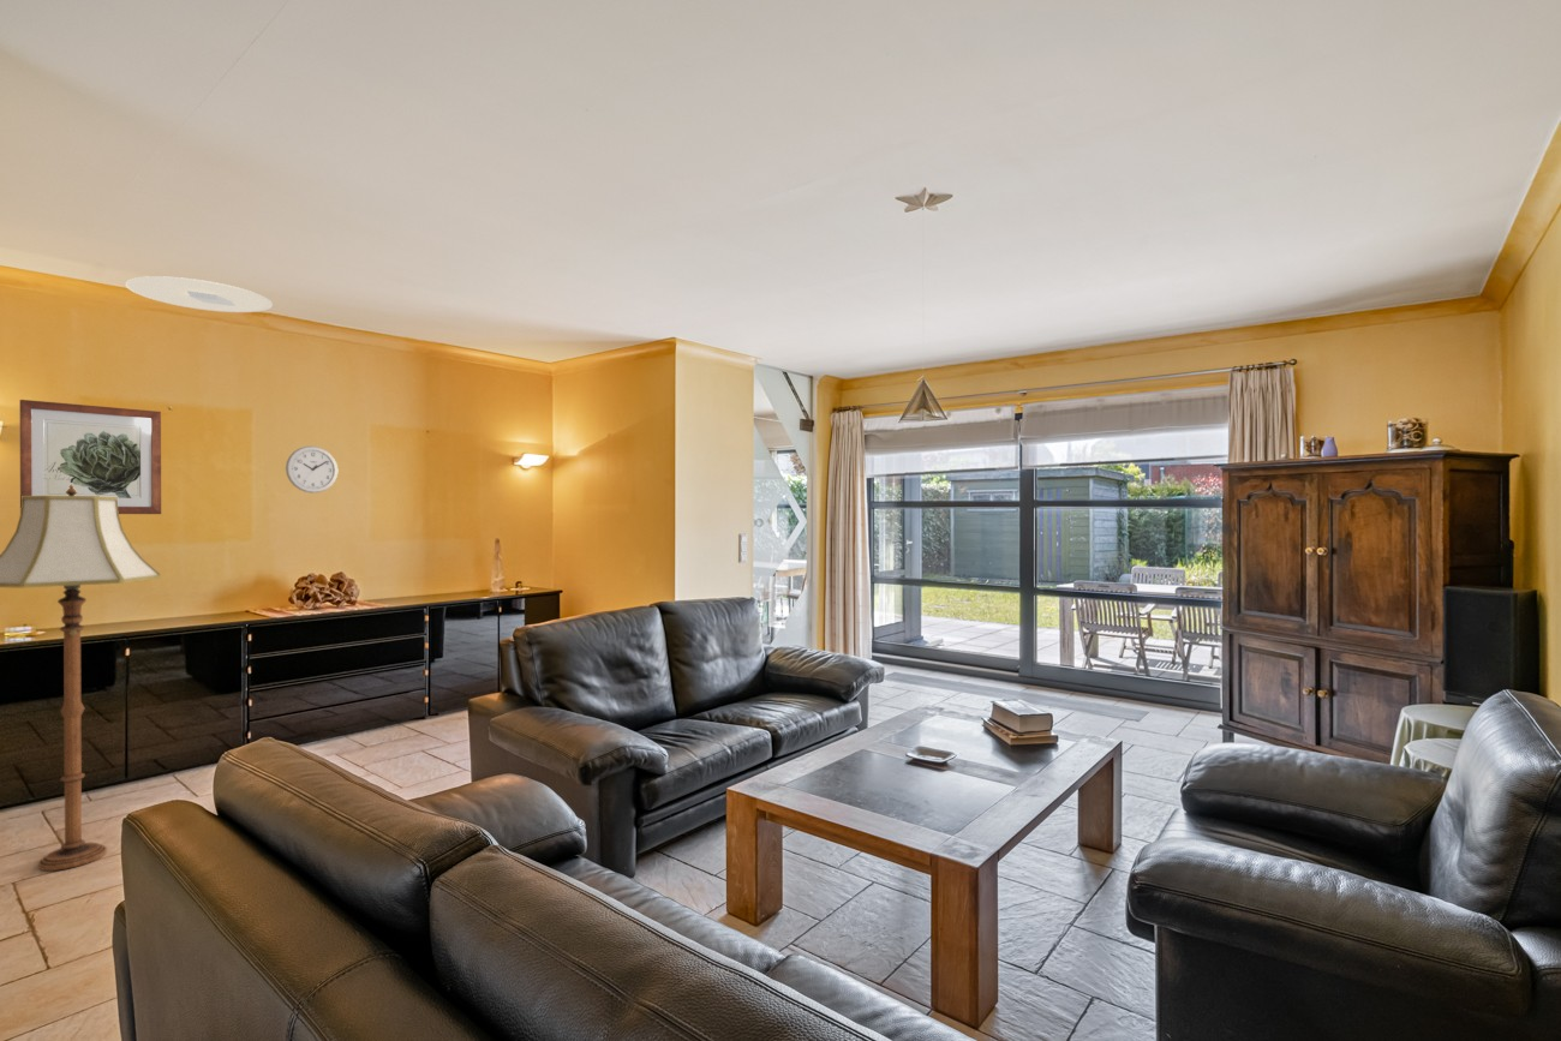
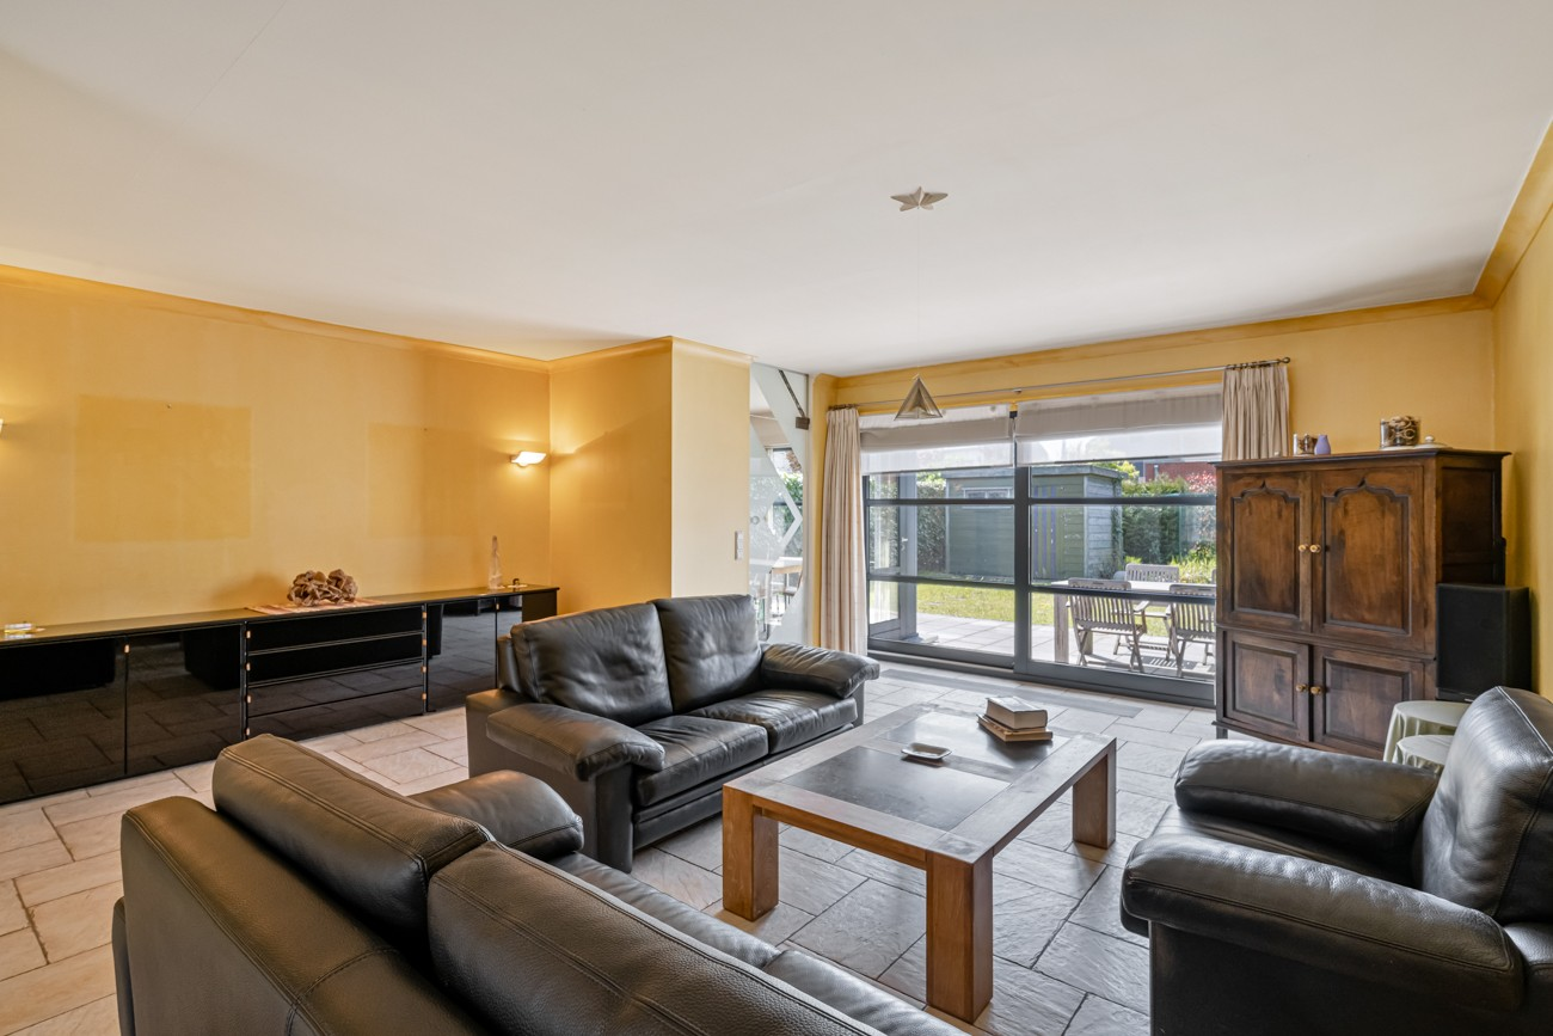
- ceiling light (202, 289)
- wall art (94, 460)
- wall clock (312, 469)
- floor lamp (71, 671)
